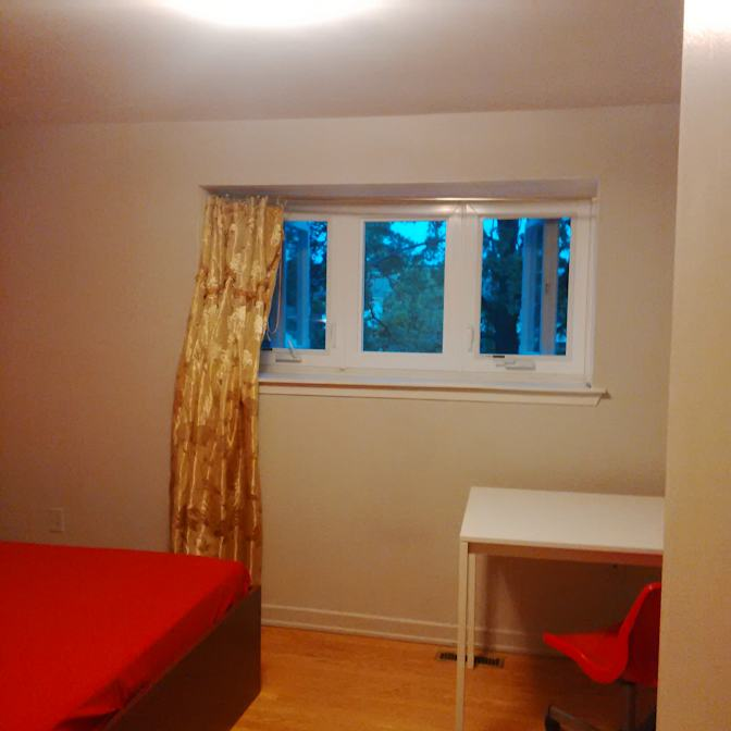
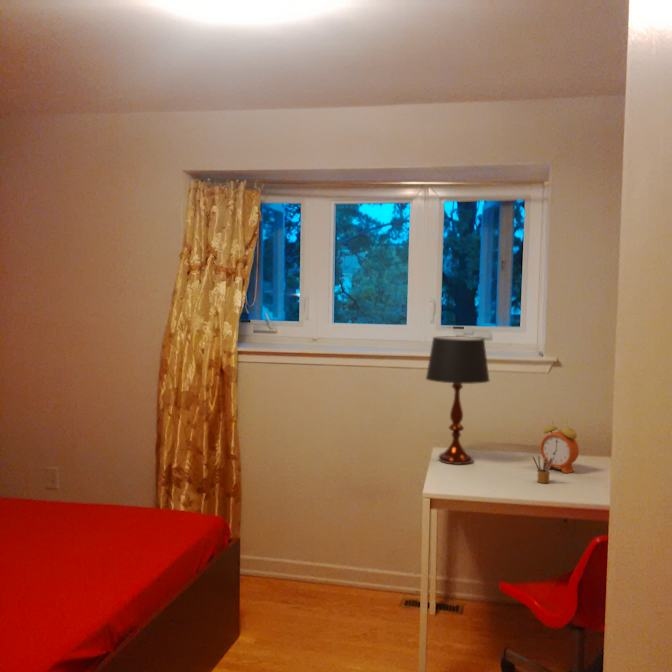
+ pencil box (543, 468)
+ alarm clock (559, 444)
+ table lamp (456, 399)
